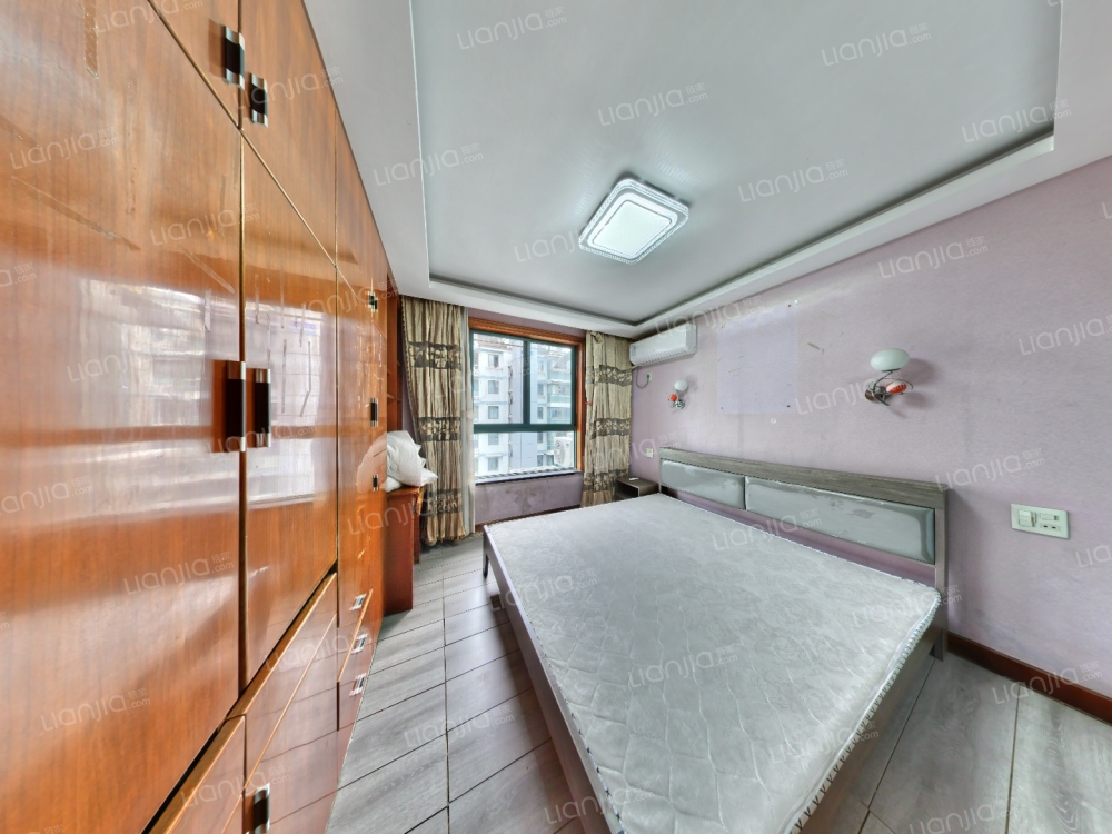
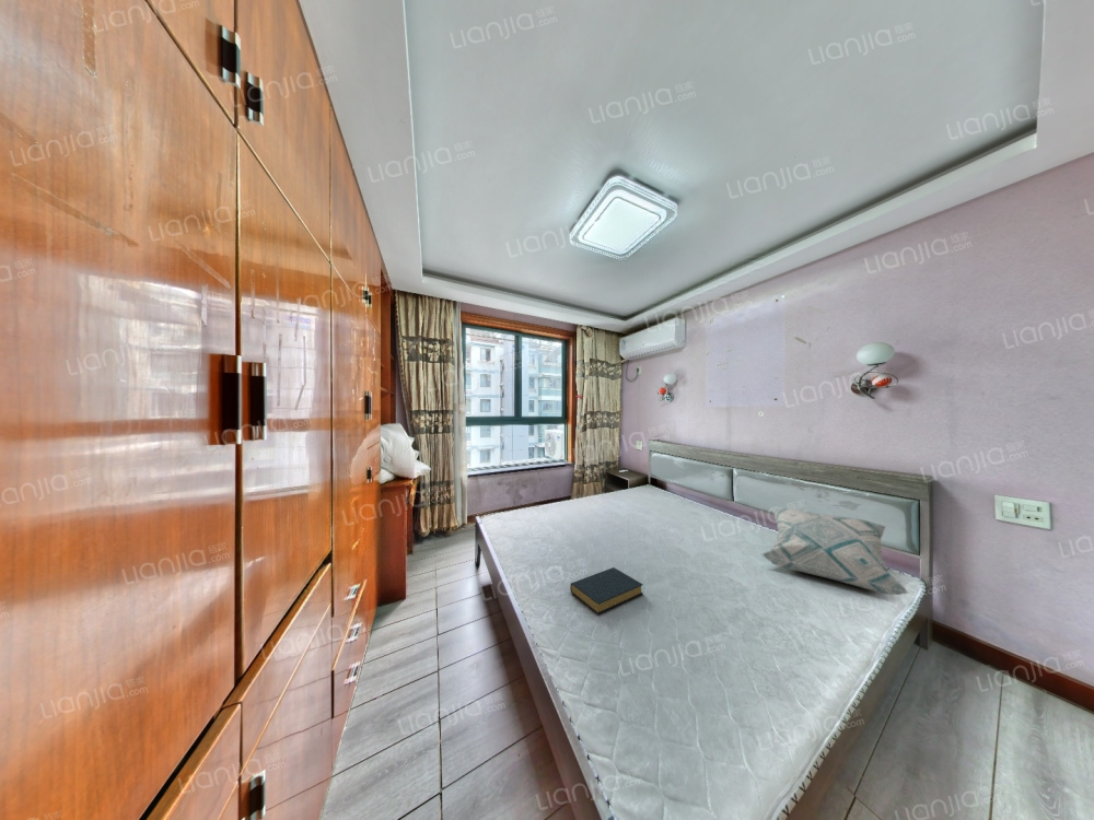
+ hardback book (606, 588)
+ decorative pillow (825, 543)
